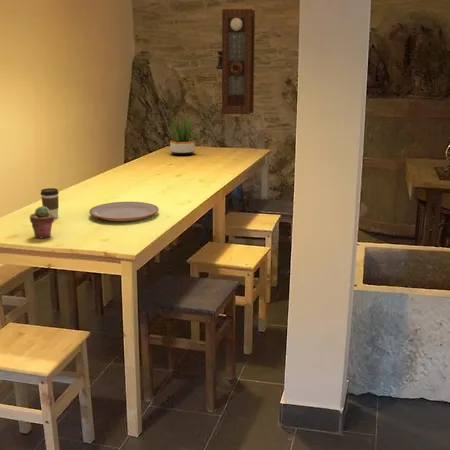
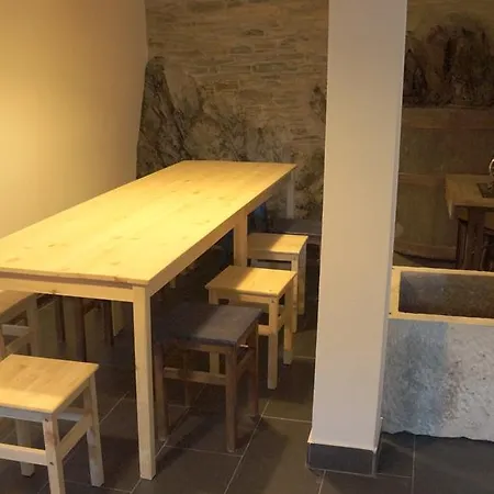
- potted plant (182, 132)
- pendulum clock (233, 62)
- plate (124, 212)
- potted succulent (42, 221)
- coffee cup (50, 203)
